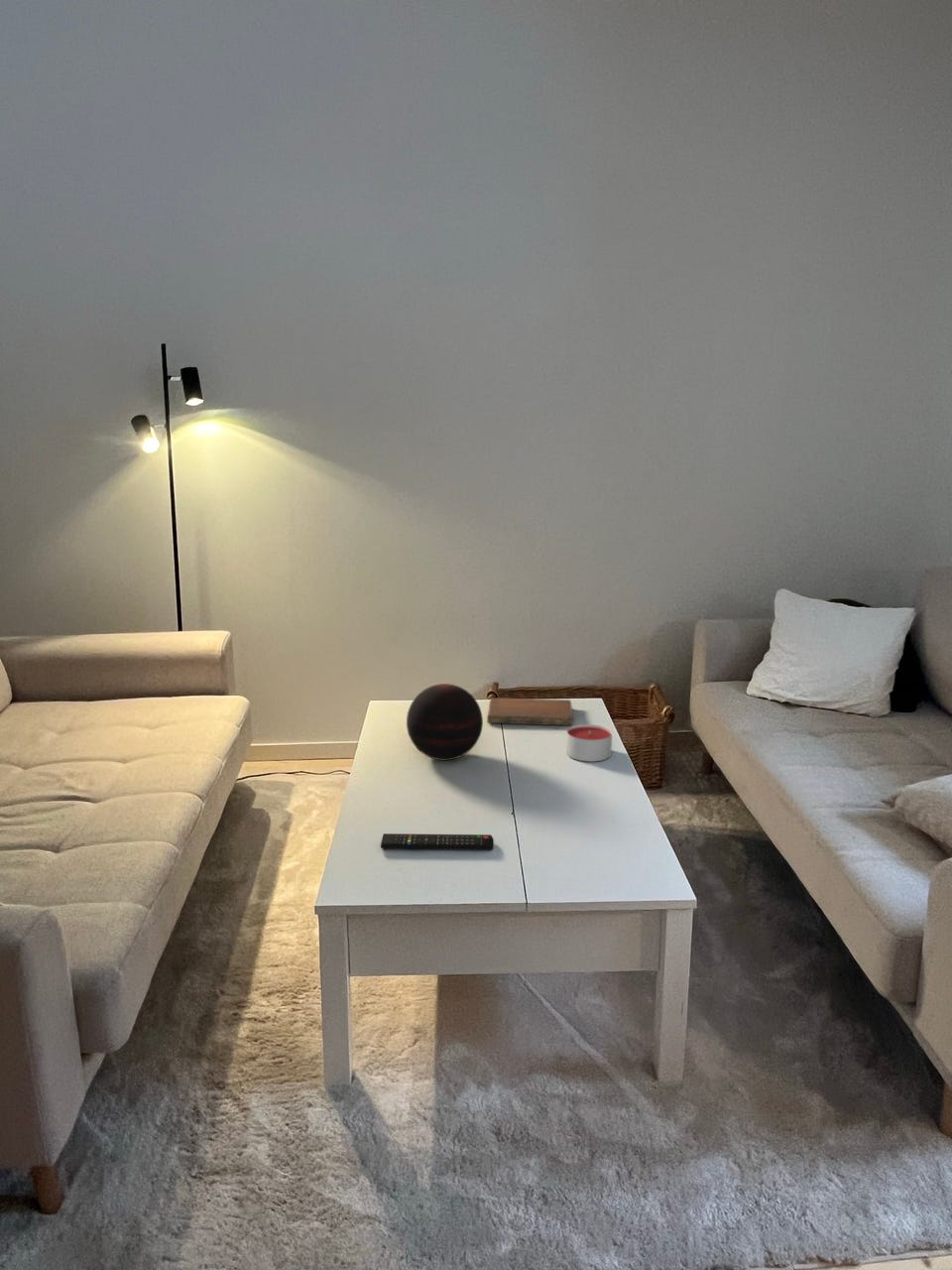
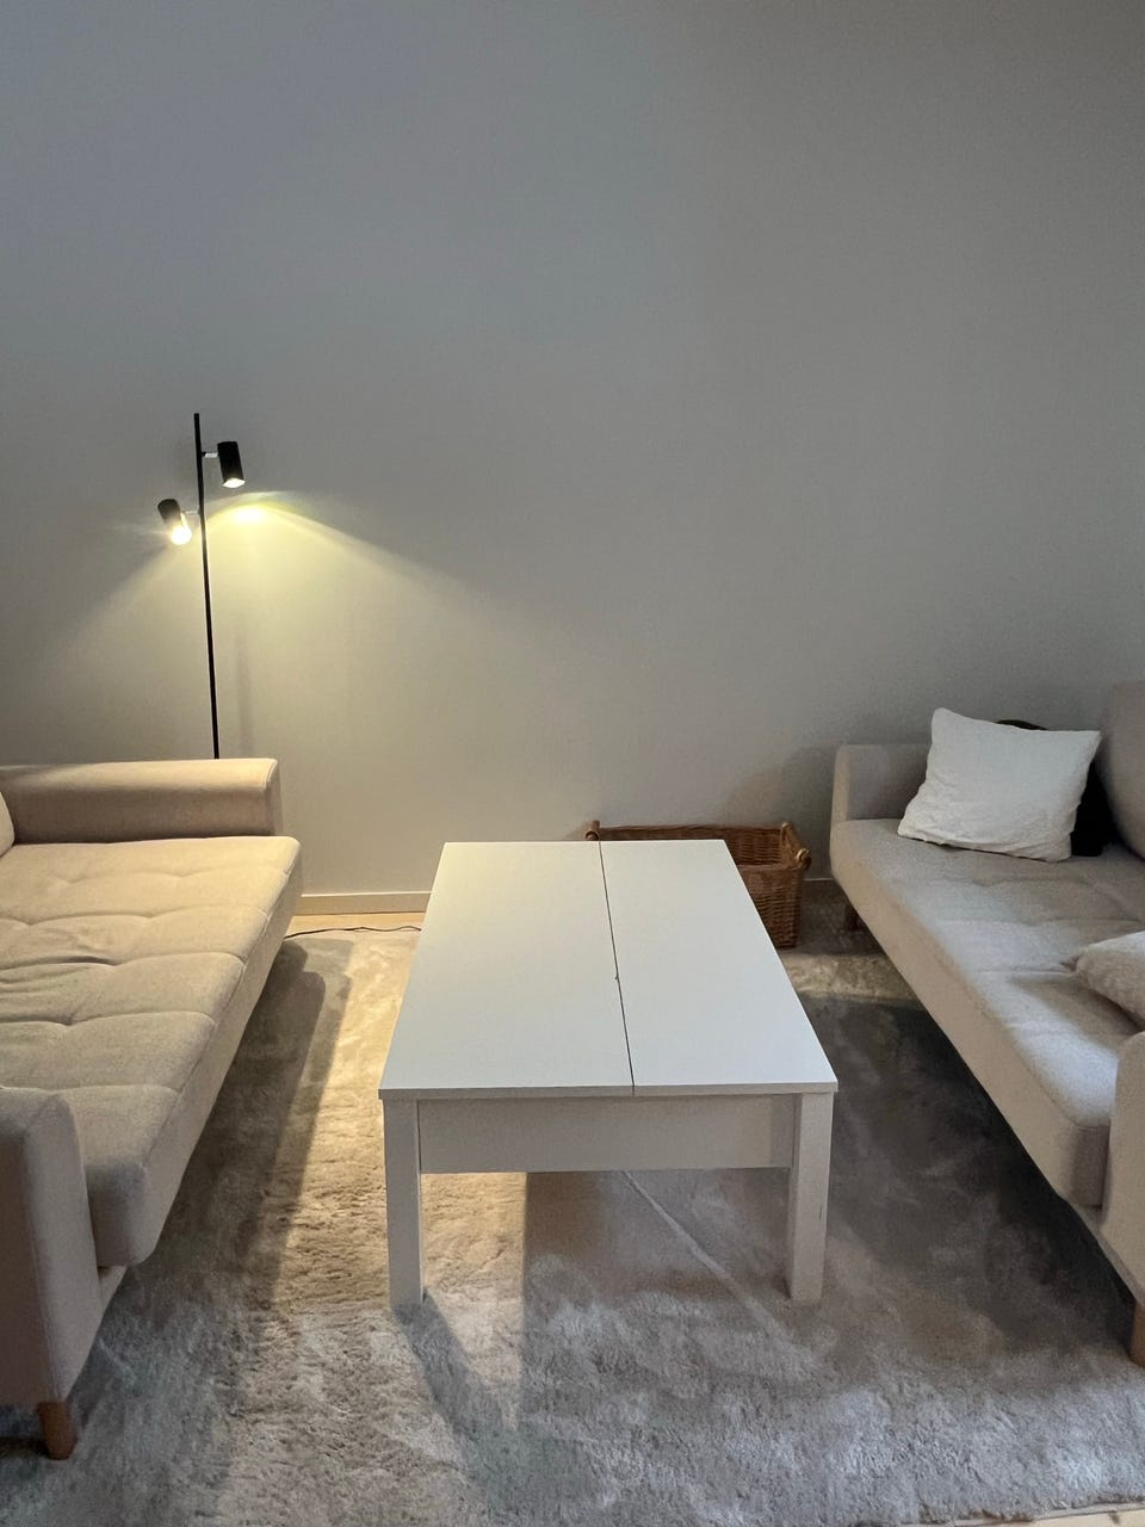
- candle (588, 741)
- notebook (530, 711)
- decorative orb (444, 721)
- remote control (437, 842)
